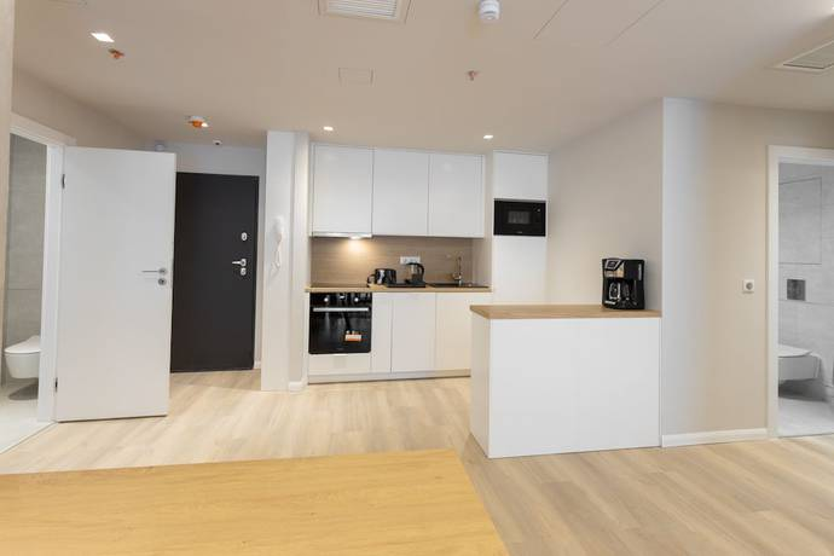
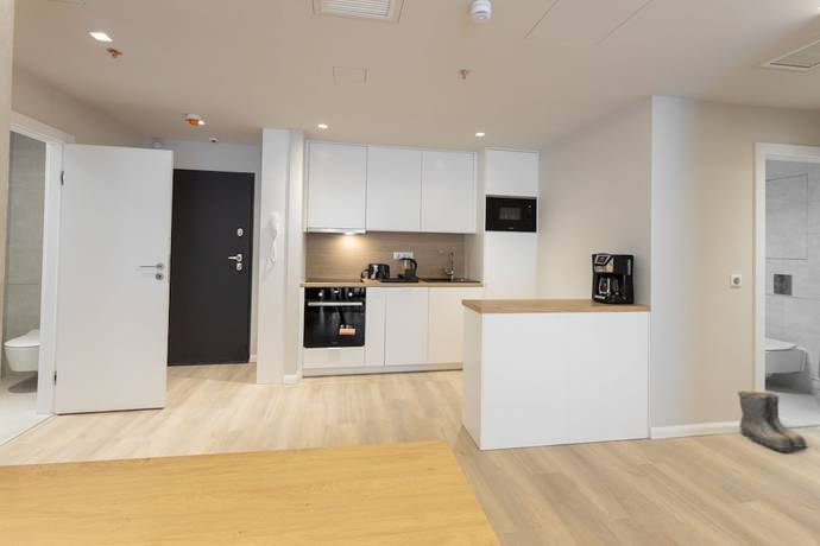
+ boots (769, 418)
